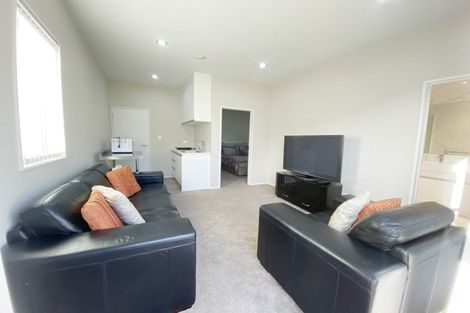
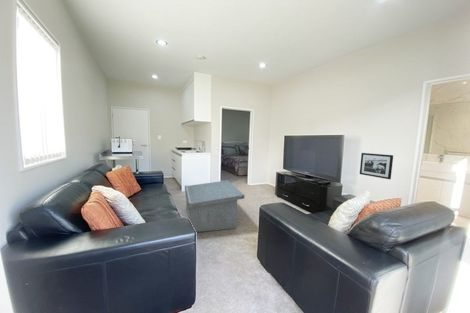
+ coffee table (210, 202)
+ picture frame (375, 165)
